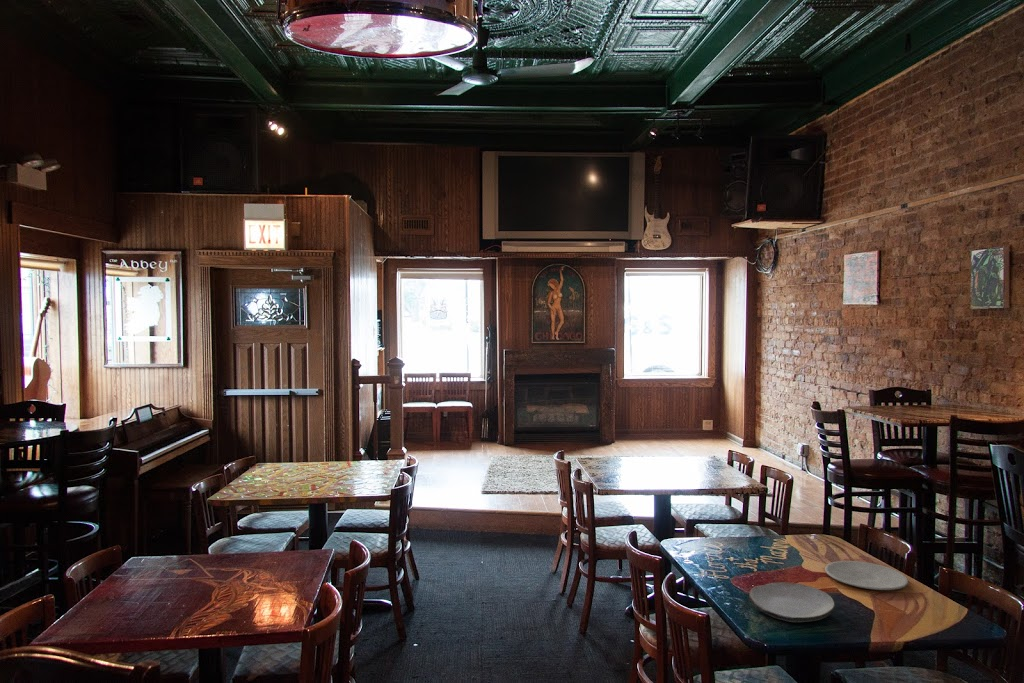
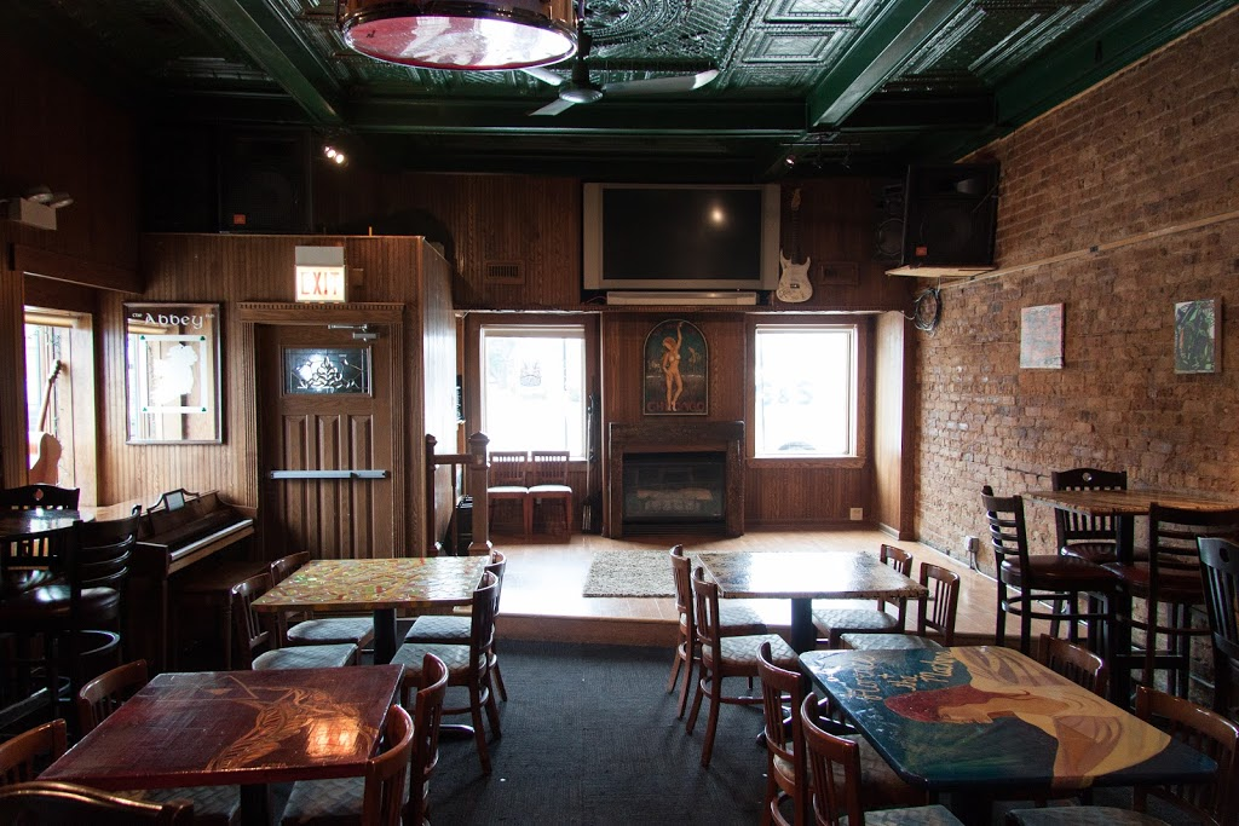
- plate (790, 602)
- plate (865, 575)
